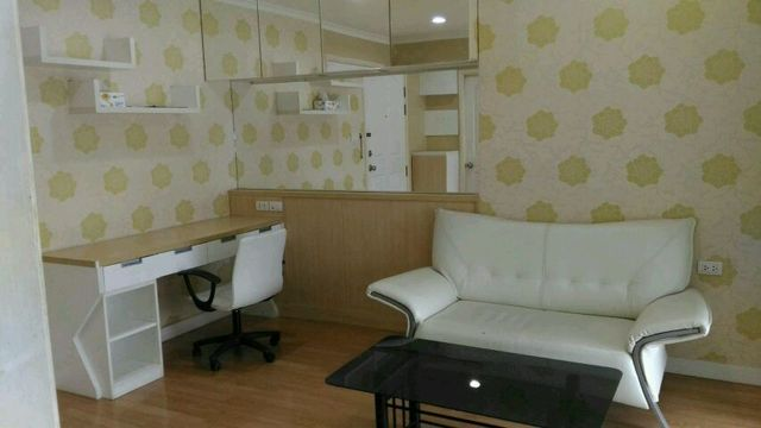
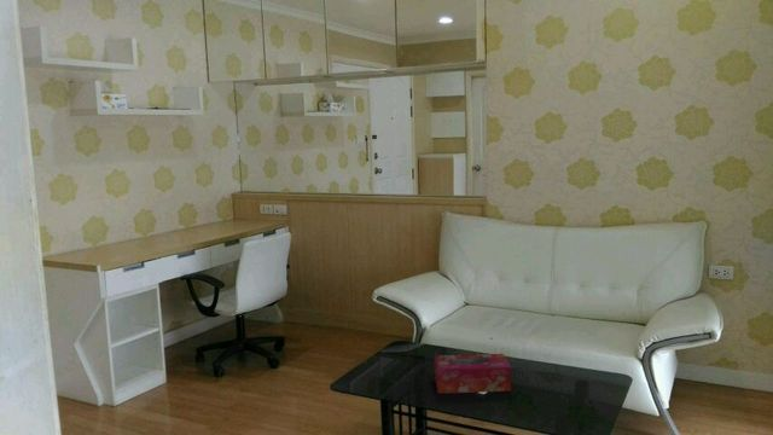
+ tissue box (471, 372)
